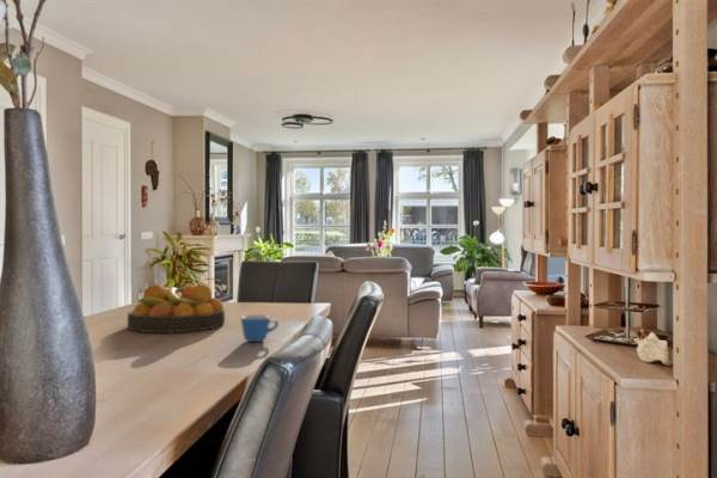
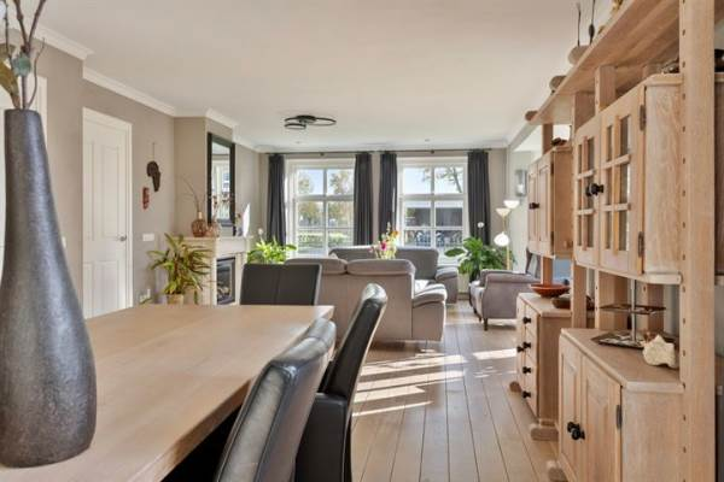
- mug (259, 327)
- fruit bowl (177, 304)
